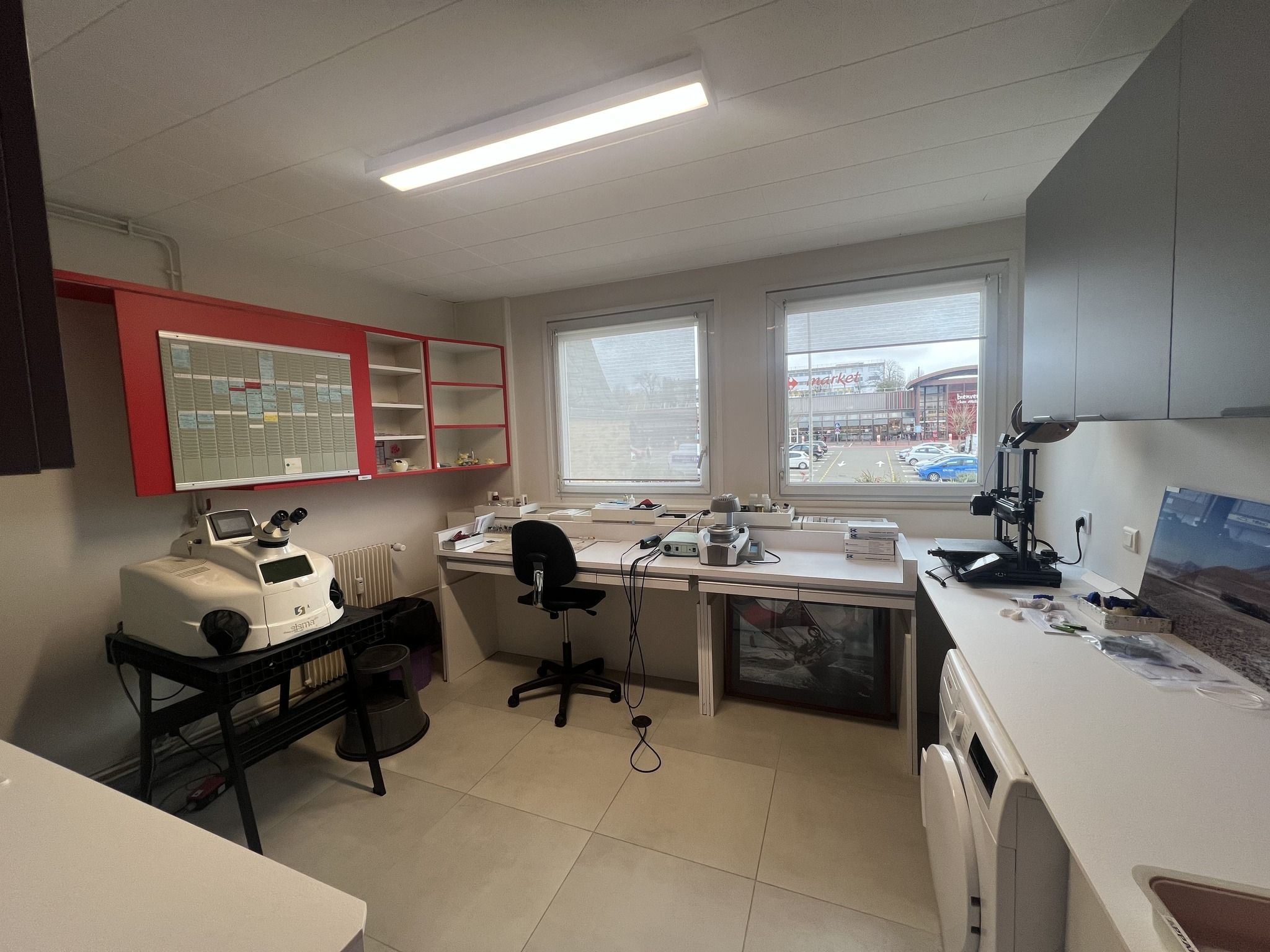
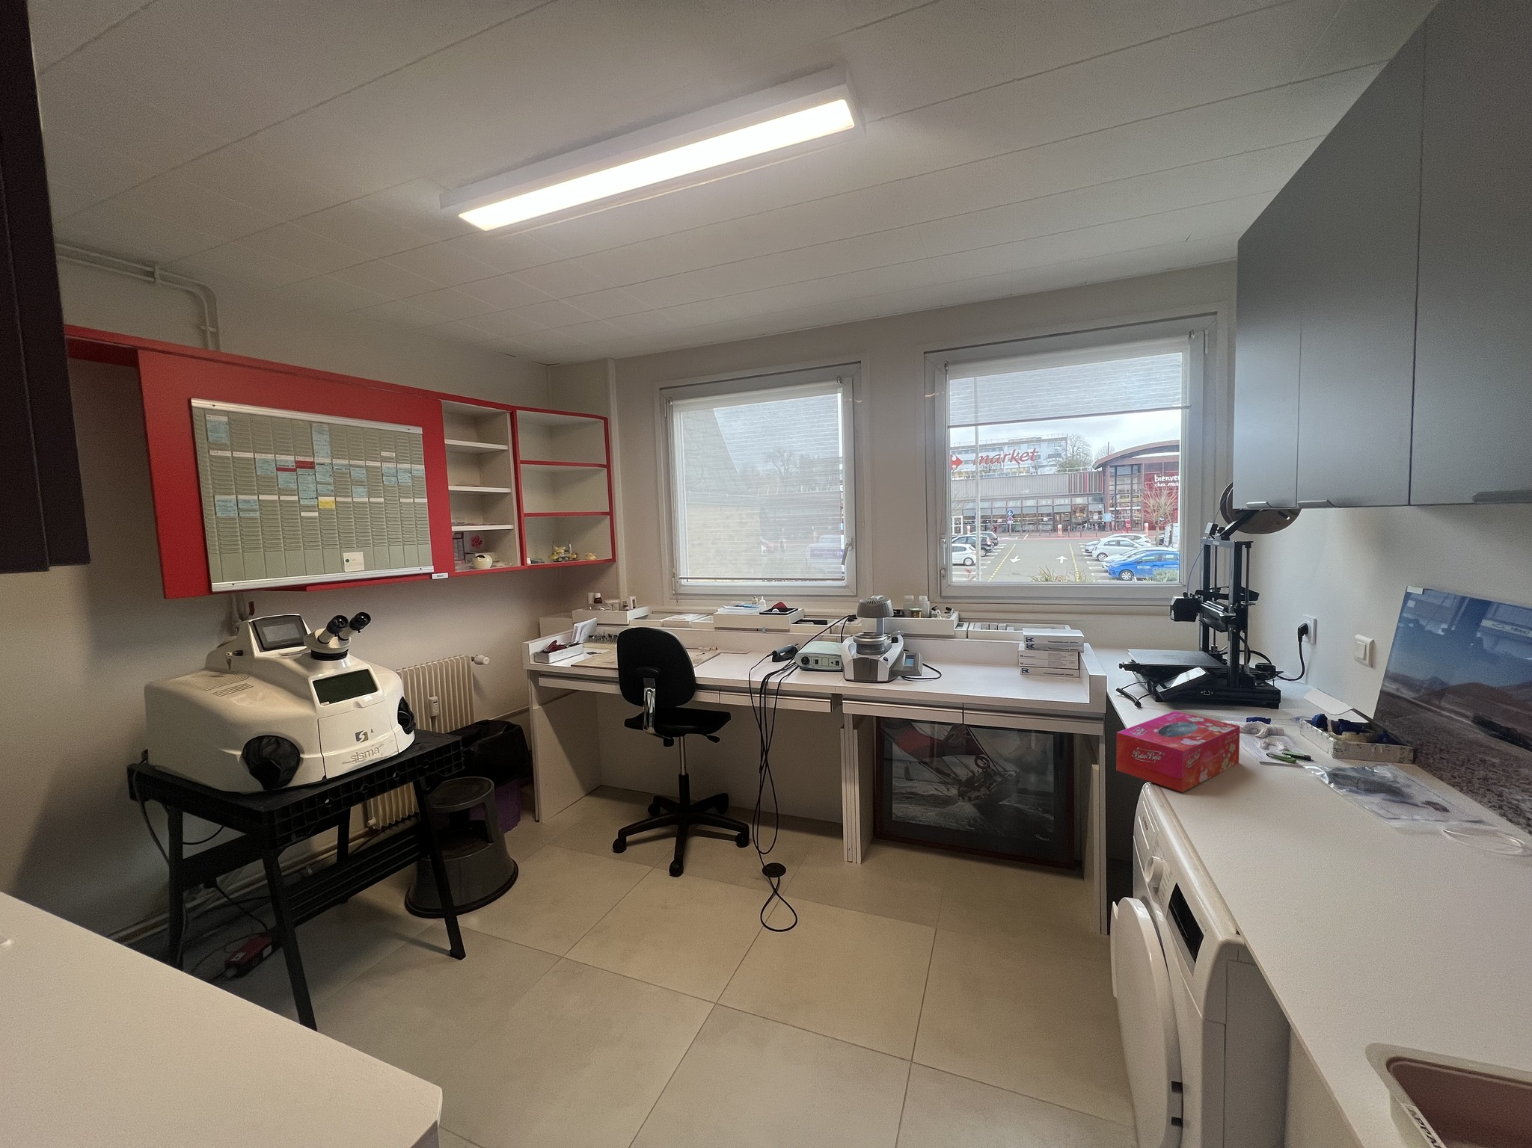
+ tissue box (1179, 748)
